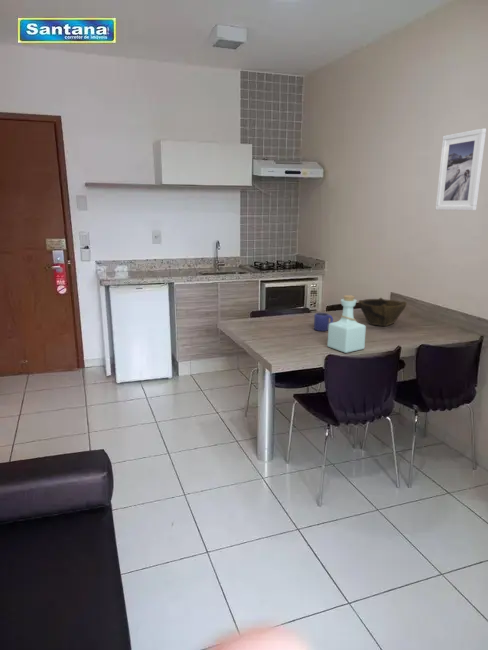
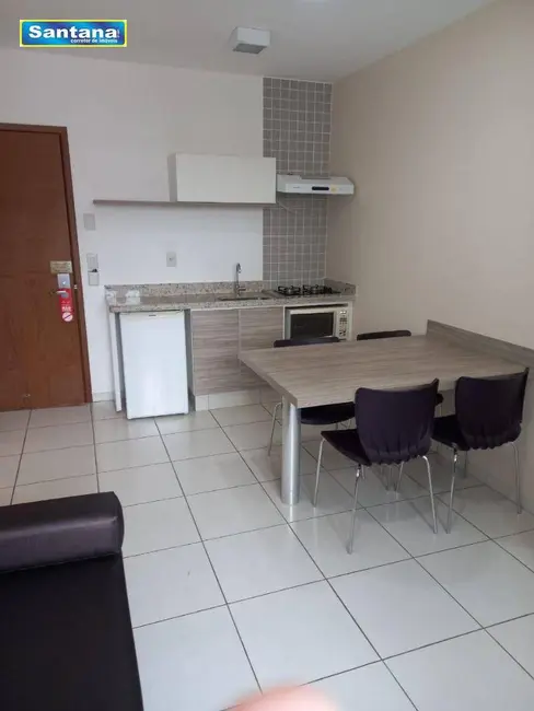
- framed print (459, 172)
- mug (323, 321)
- bowl (381, 311)
- bottle (349, 322)
